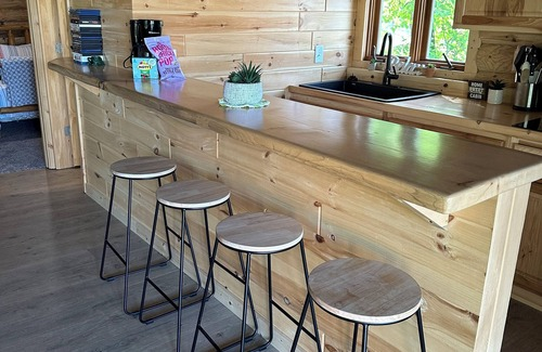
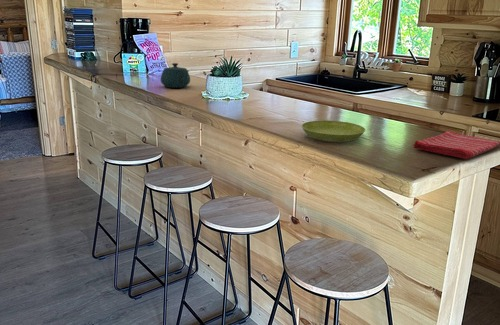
+ saucer (332, 131)
+ teapot (176, 75)
+ dish towel (457, 143)
